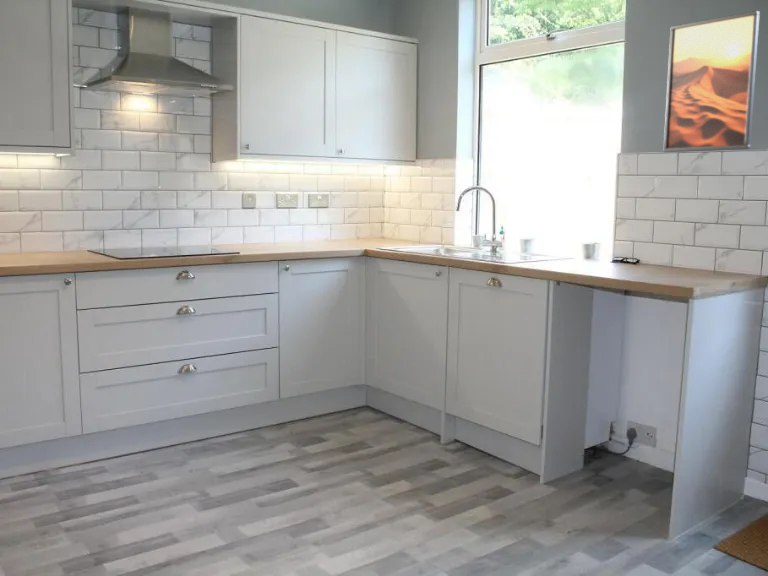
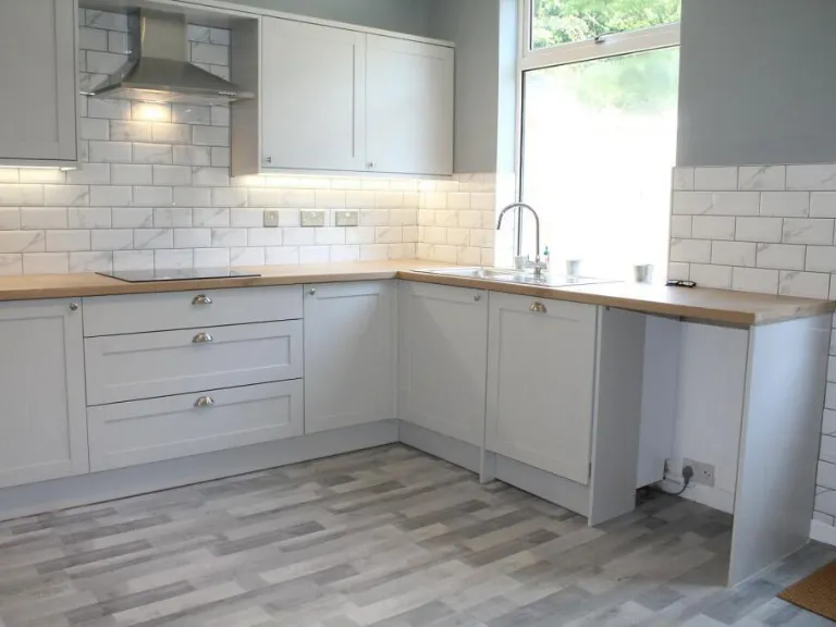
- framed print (708, 85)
